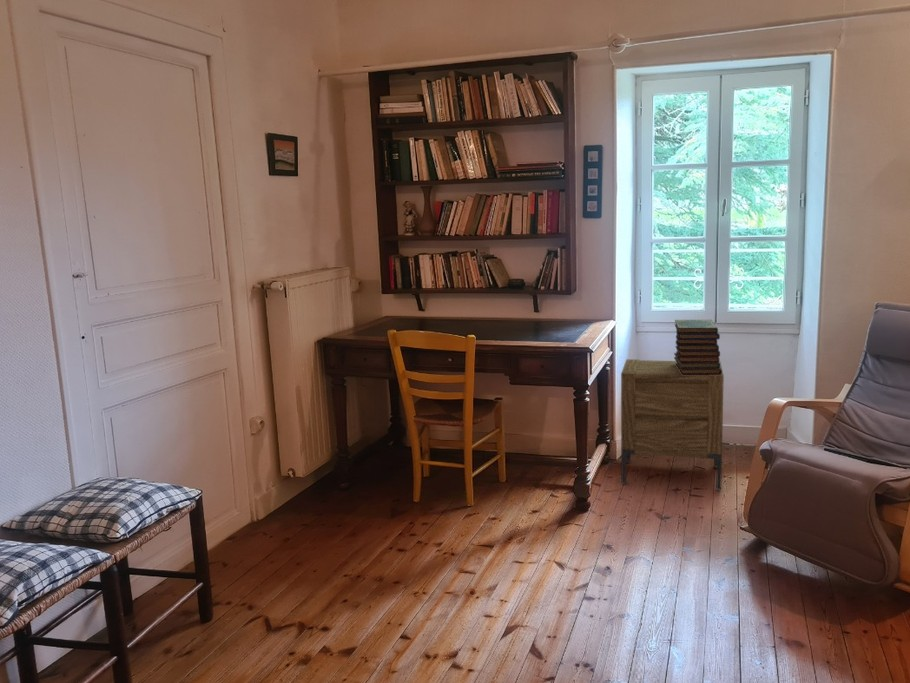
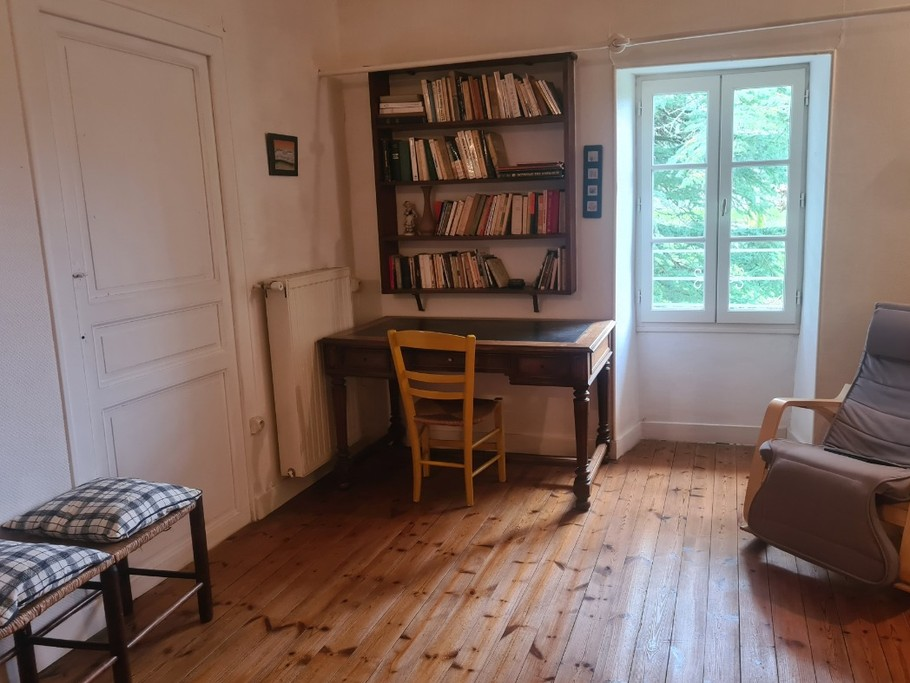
- book stack (695, 345)
- nightstand (671, 421)
